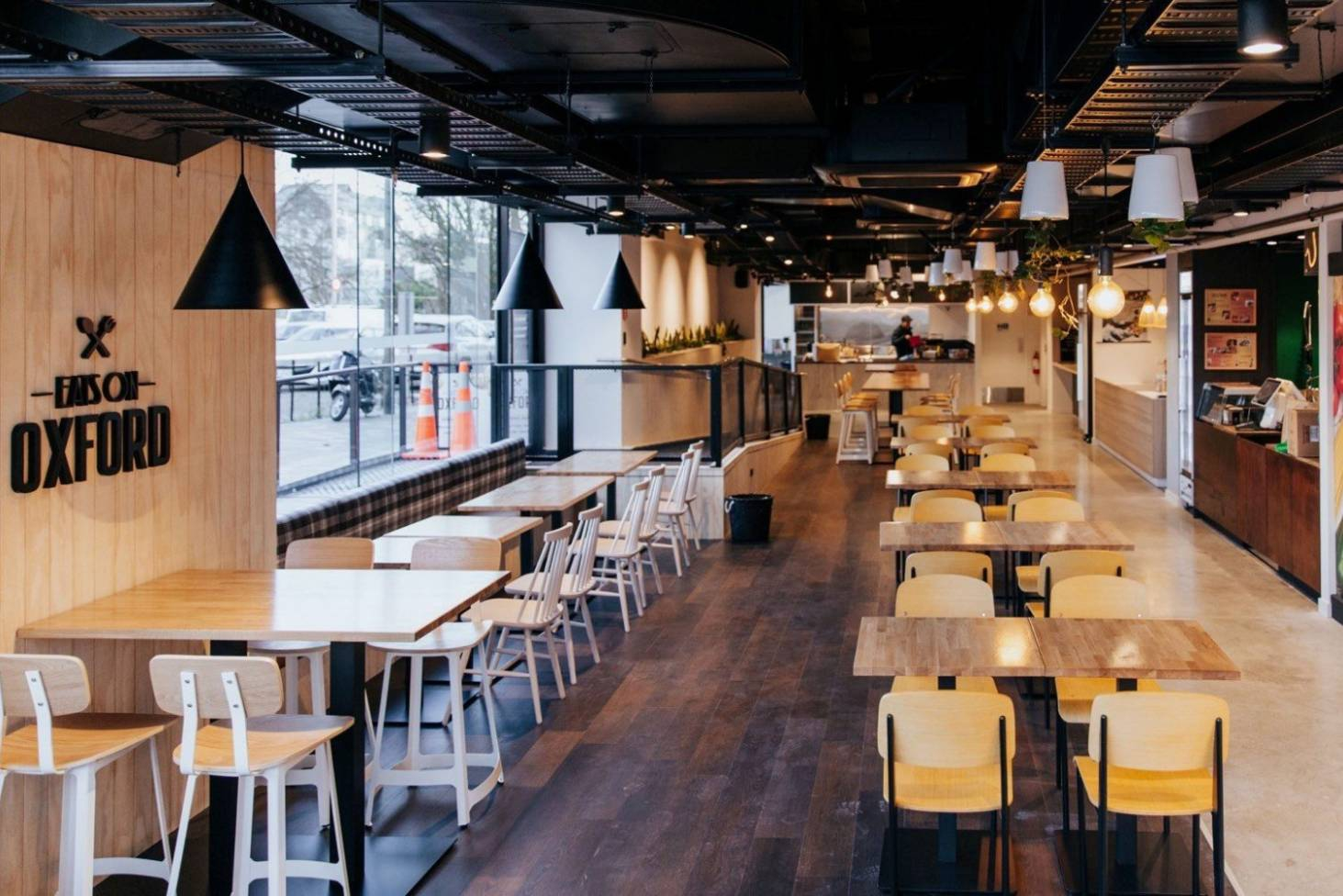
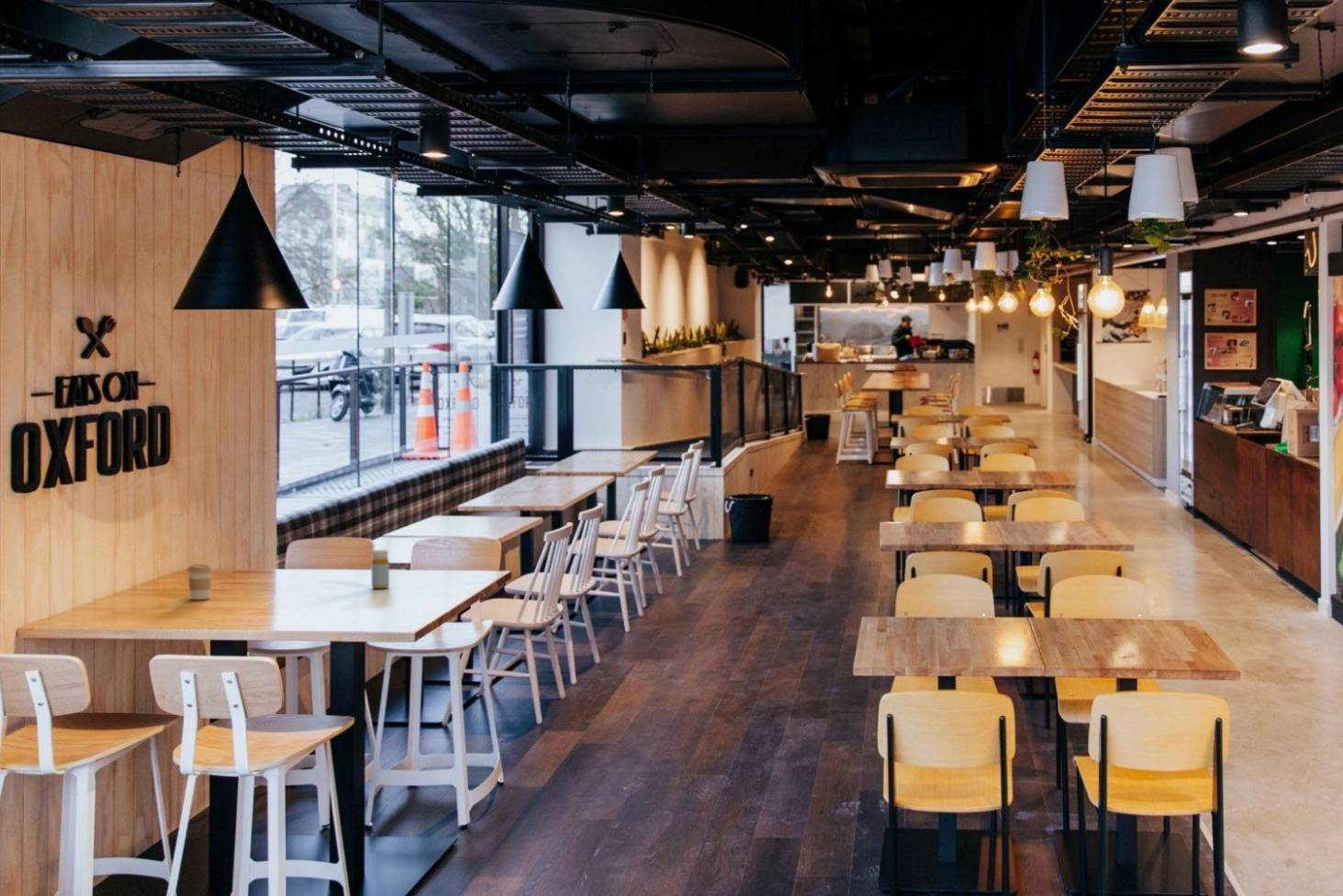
+ bottle (380, 568)
+ coffee cup (200, 581)
